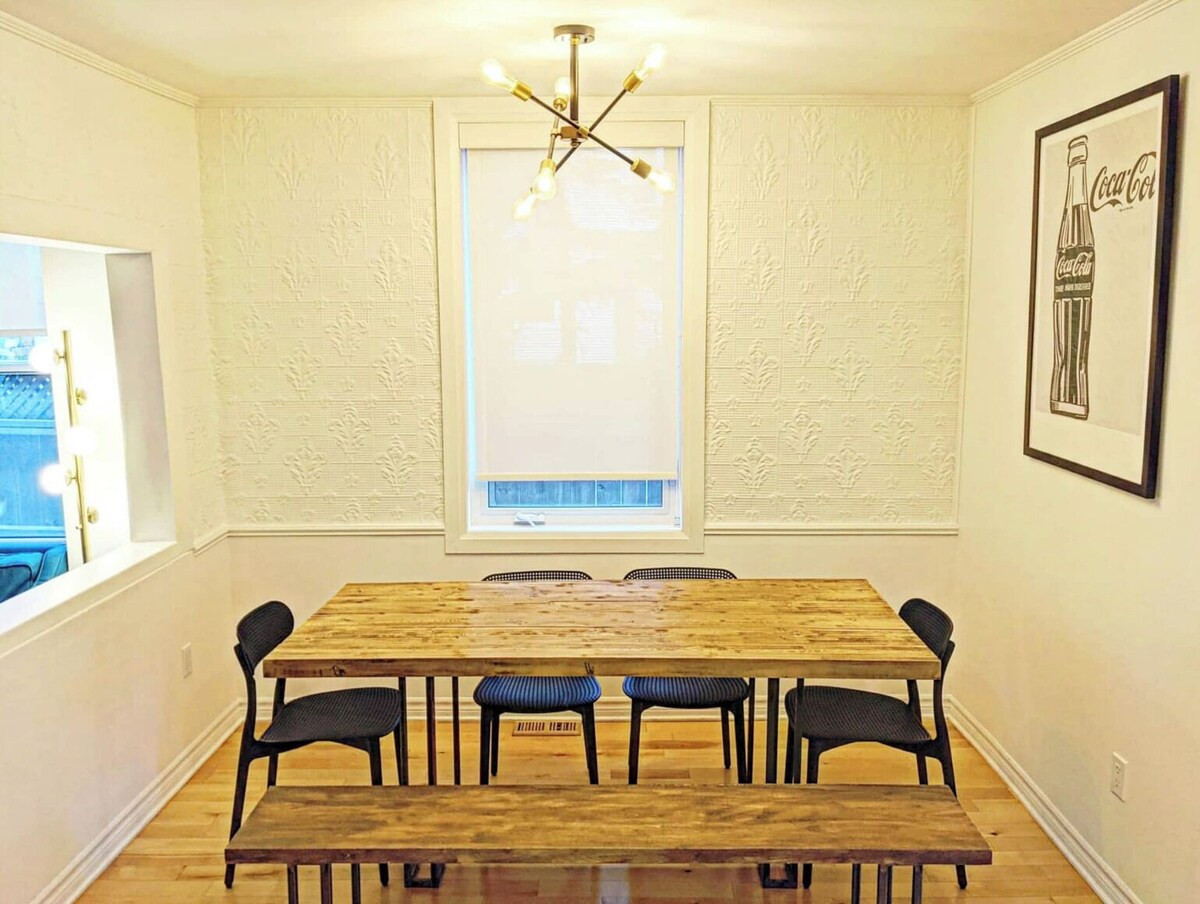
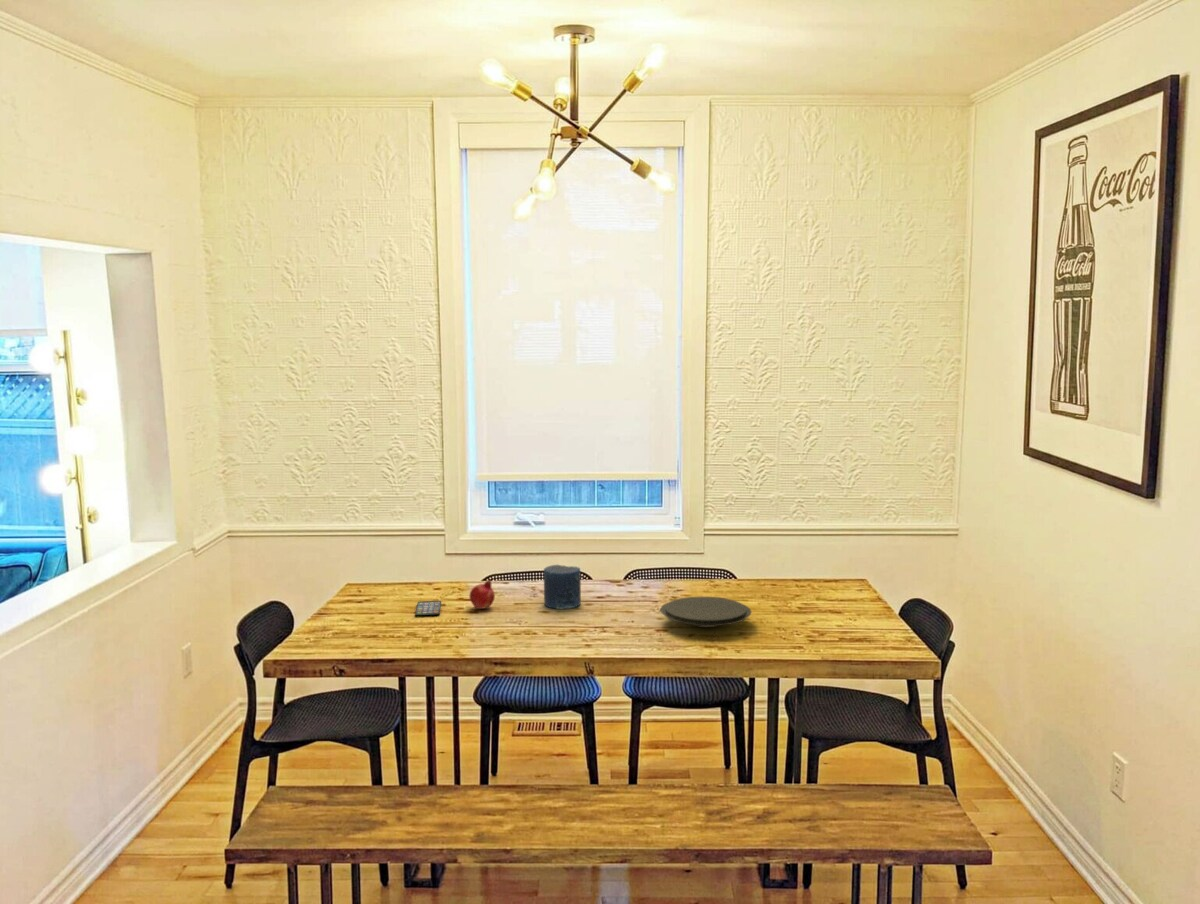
+ fruit (482, 594)
+ candle (562, 586)
+ smartphone (428, 608)
+ plate (705, 616)
